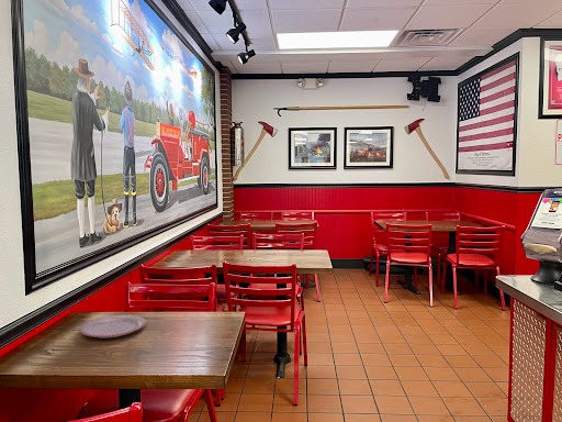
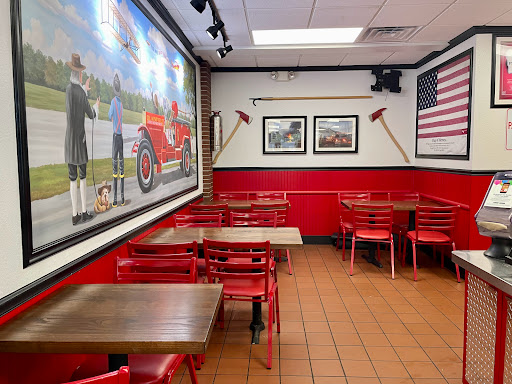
- plate (113, 326)
